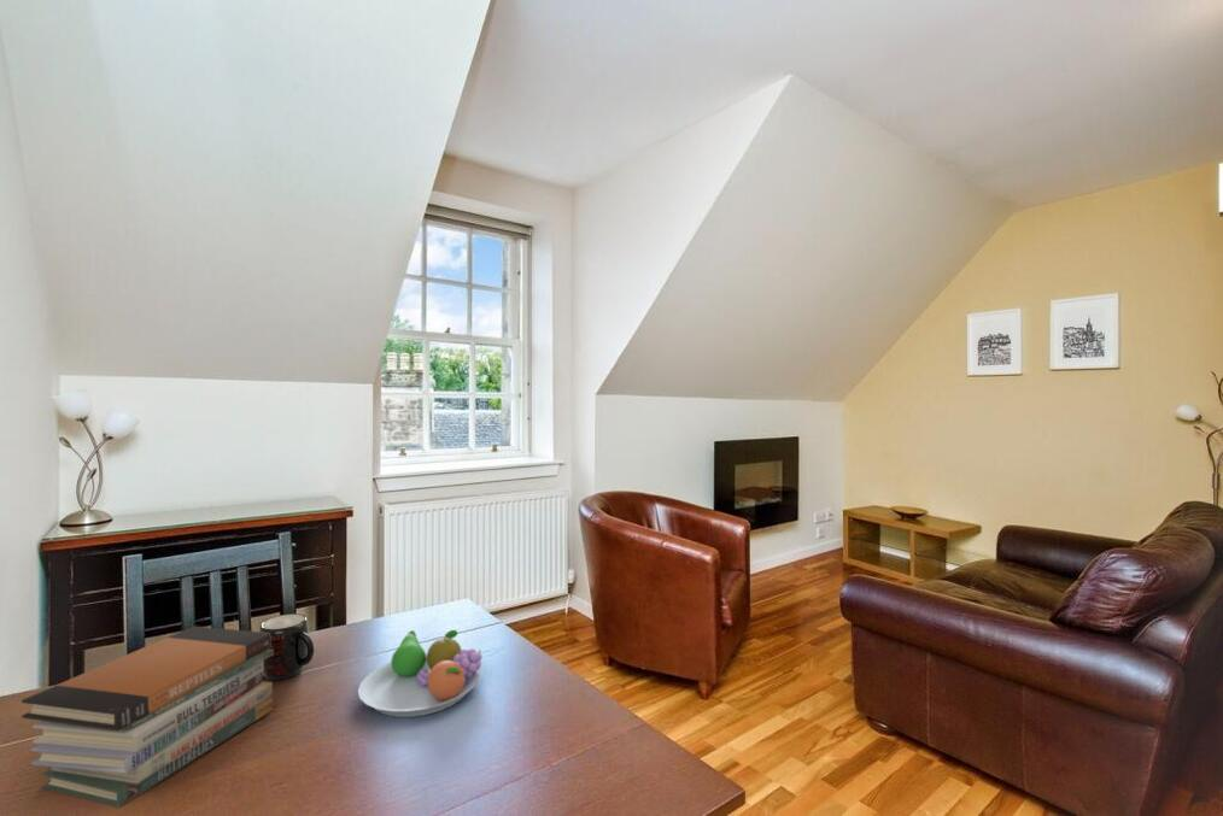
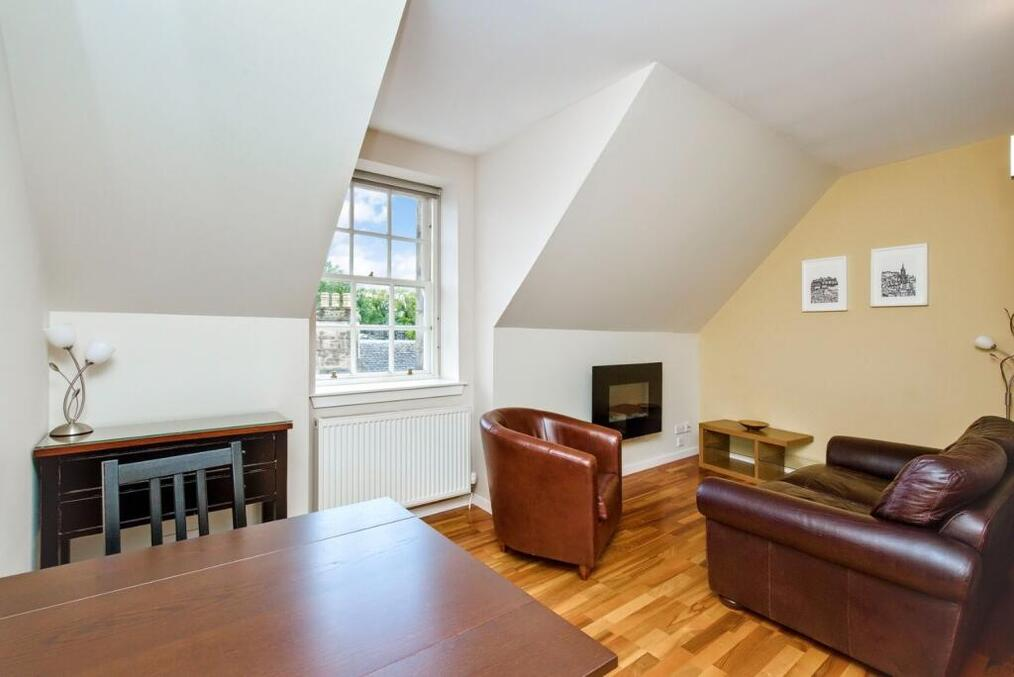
- fruit bowl (422, 665)
- mug (289, 647)
- book stack (163, 704)
